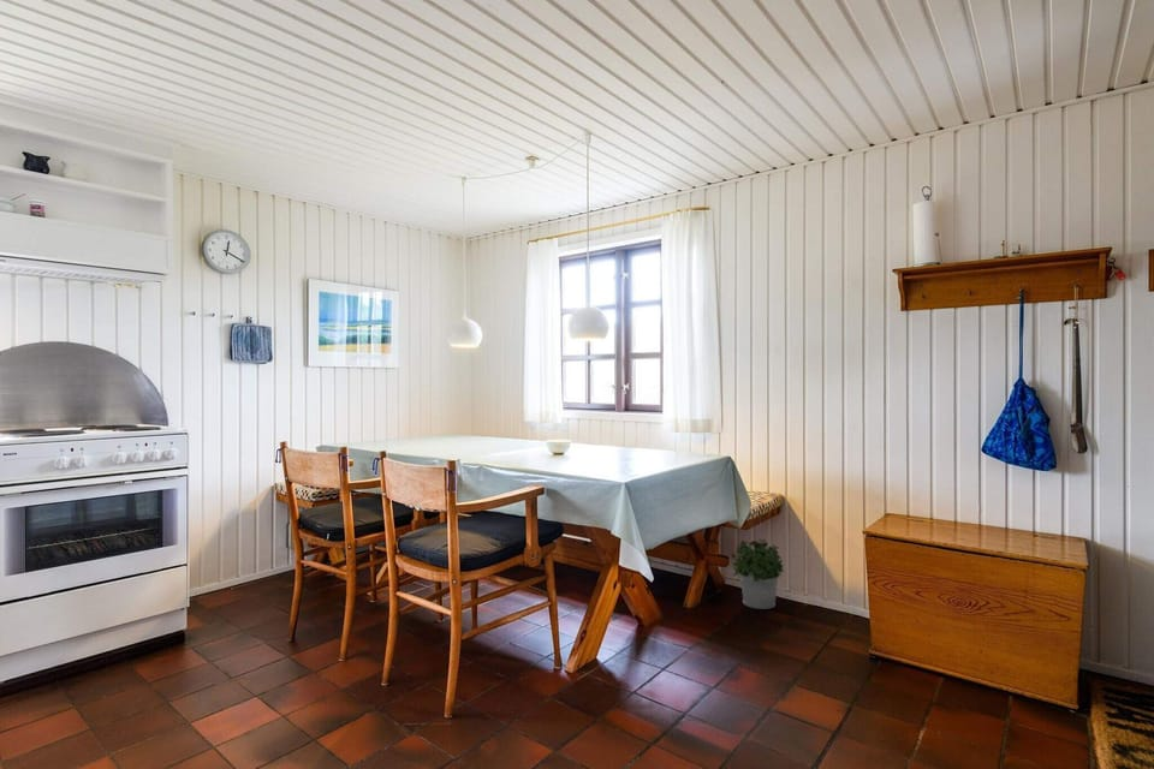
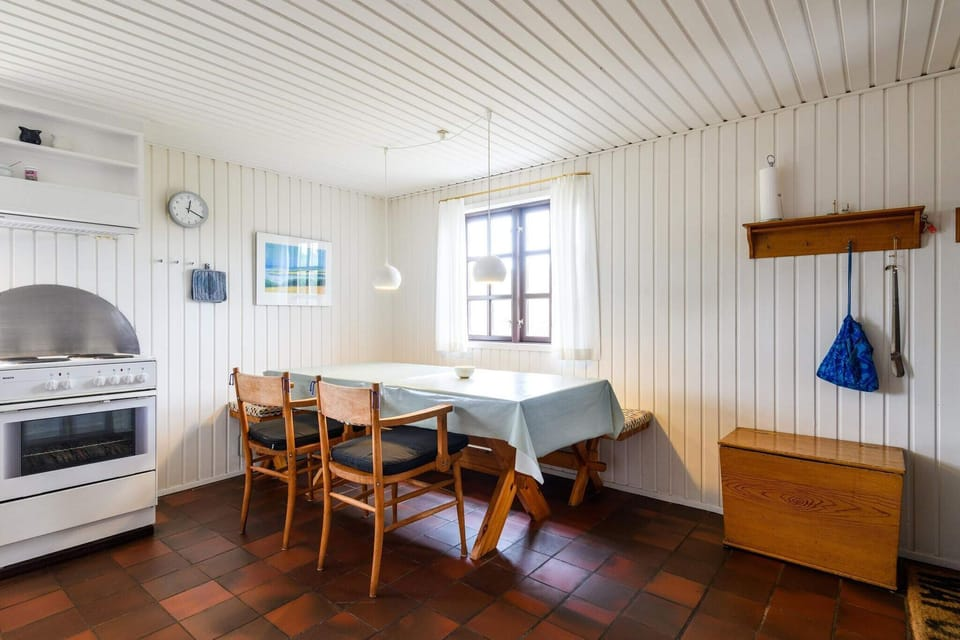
- potted plant (755, 572)
